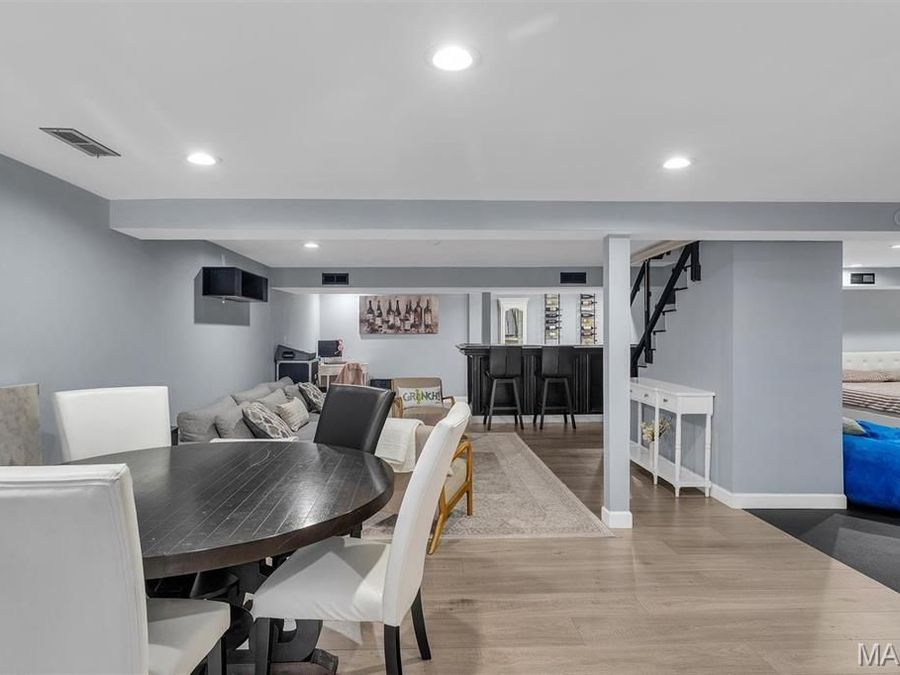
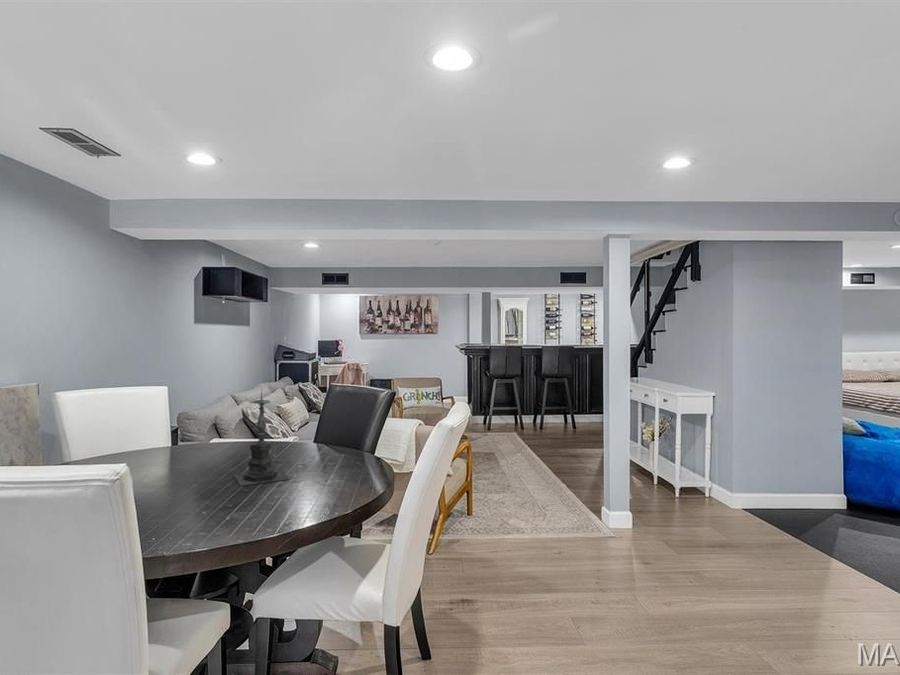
+ candle holder (261, 432)
